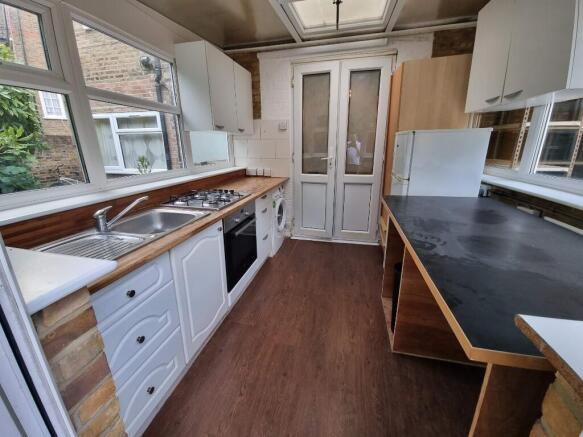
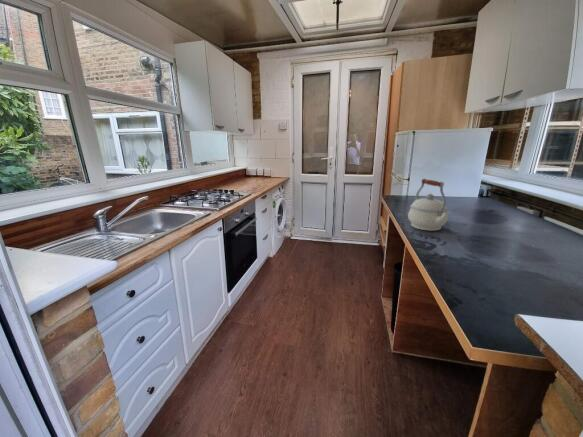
+ kettle (431, 204)
